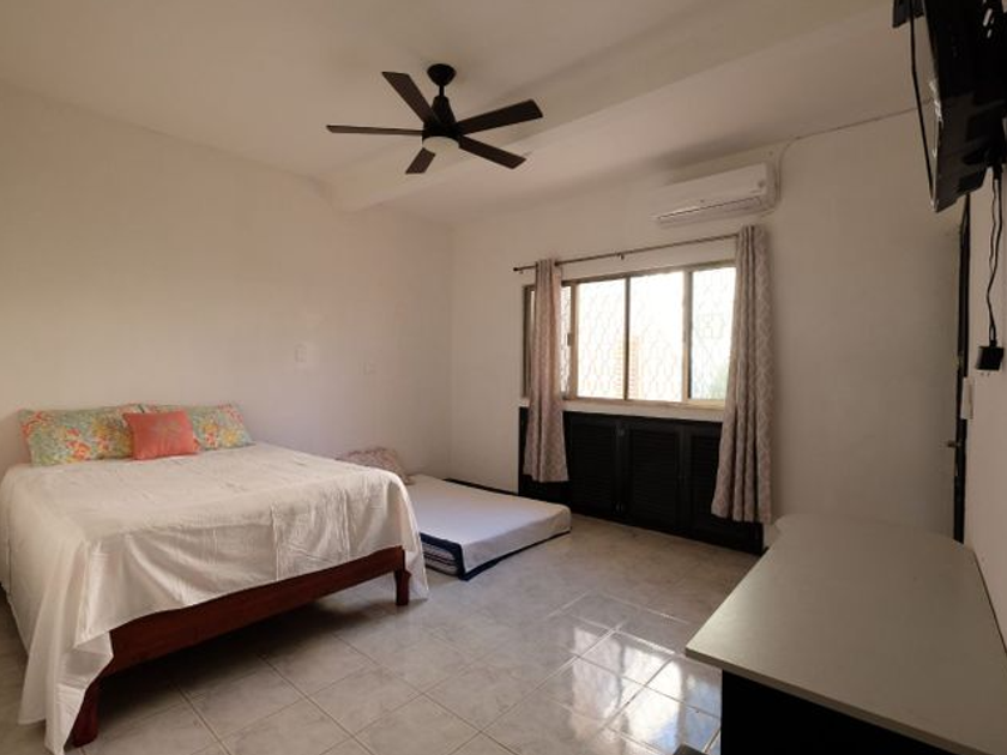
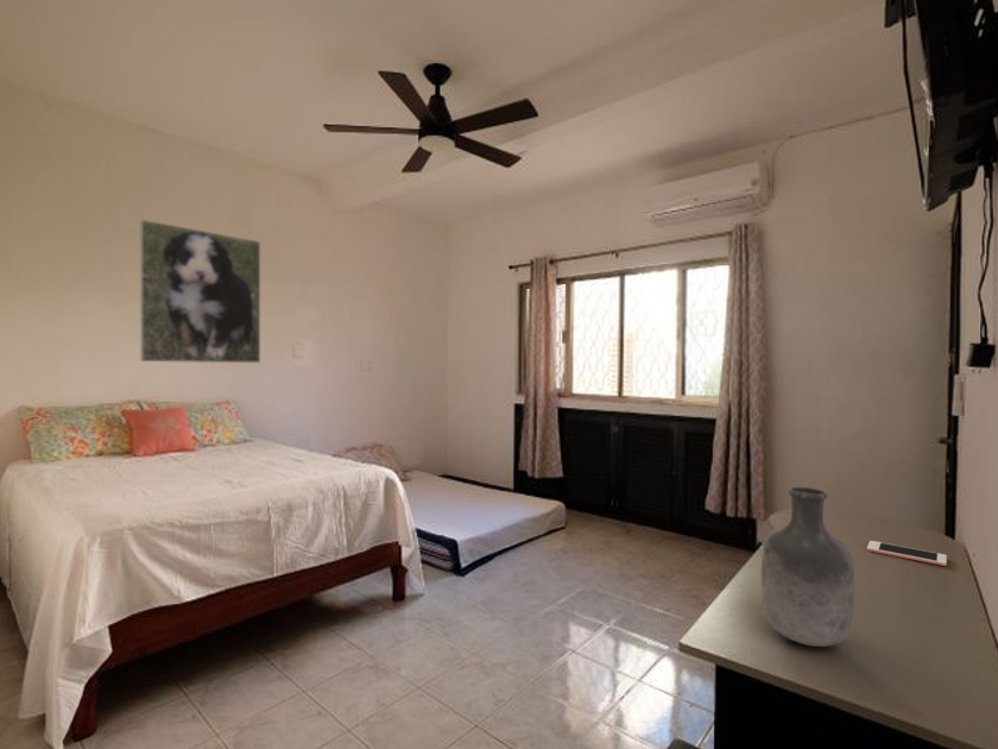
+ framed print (204, 296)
+ cell phone (905, 552)
+ vase (806, 564)
